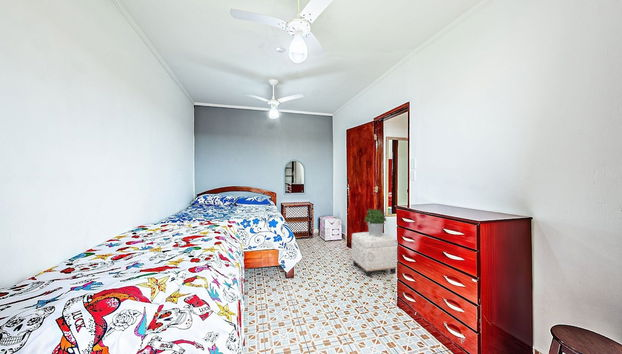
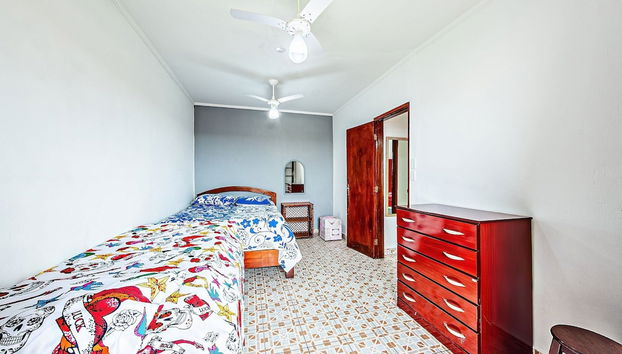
- potted plant (374, 221)
- ottoman (373, 251)
